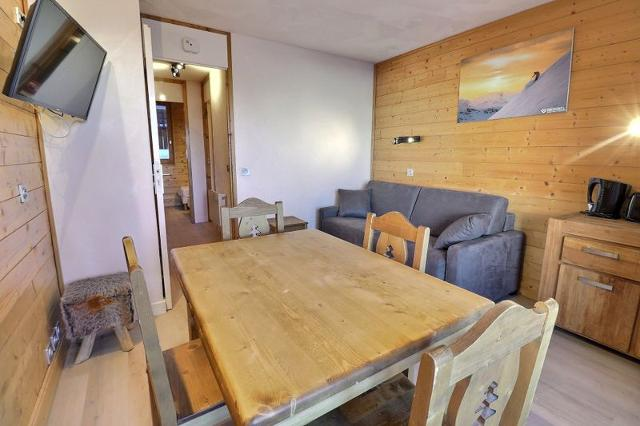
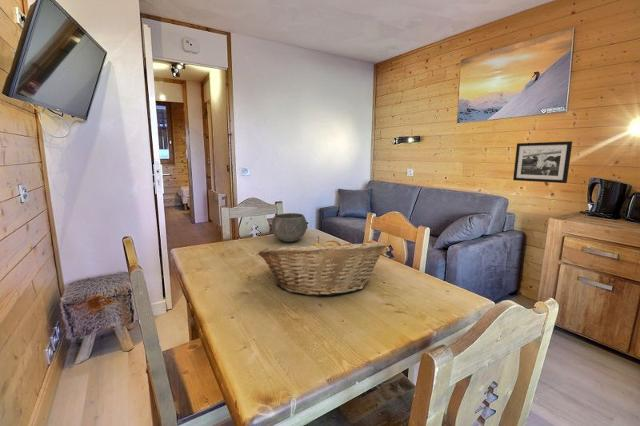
+ fruit basket (322, 259)
+ bowl (289, 228)
+ picture frame (540, 162)
